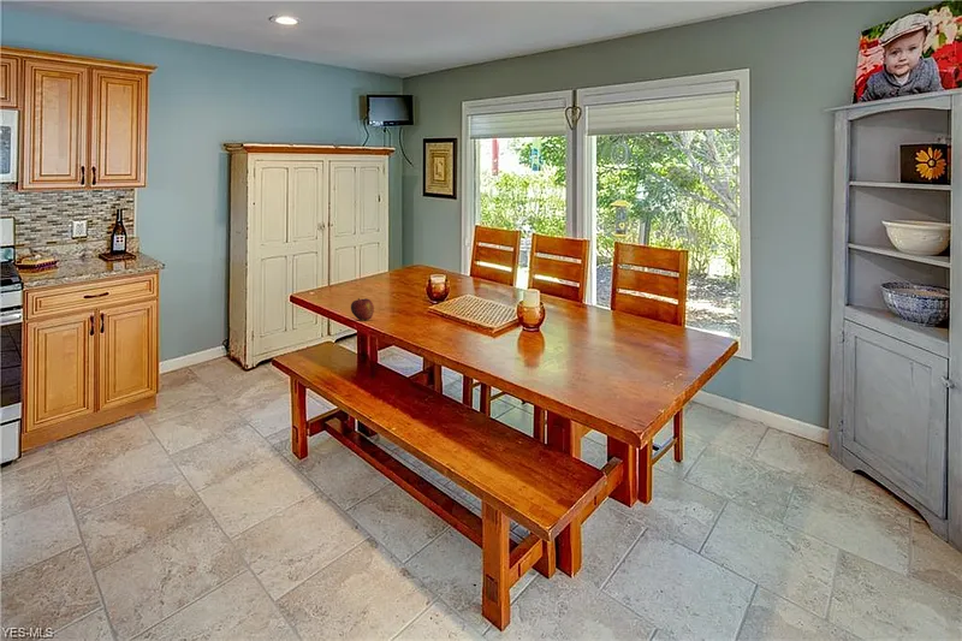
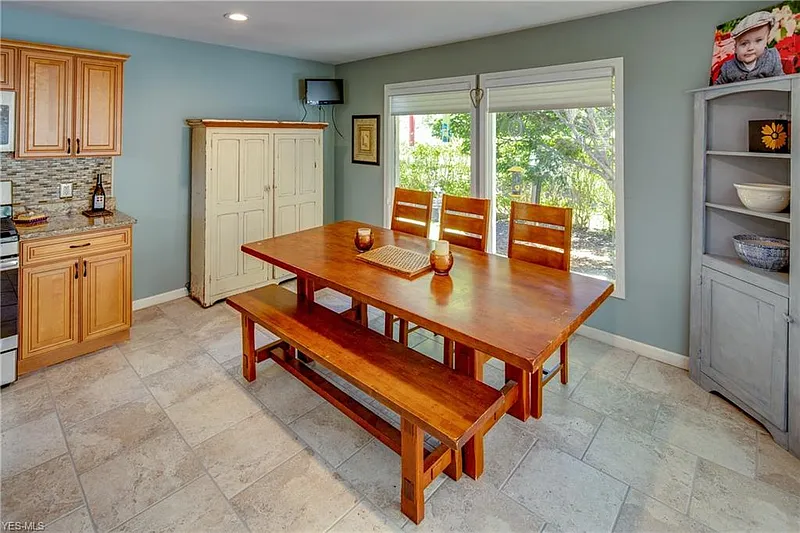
- fruit (362, 309)
